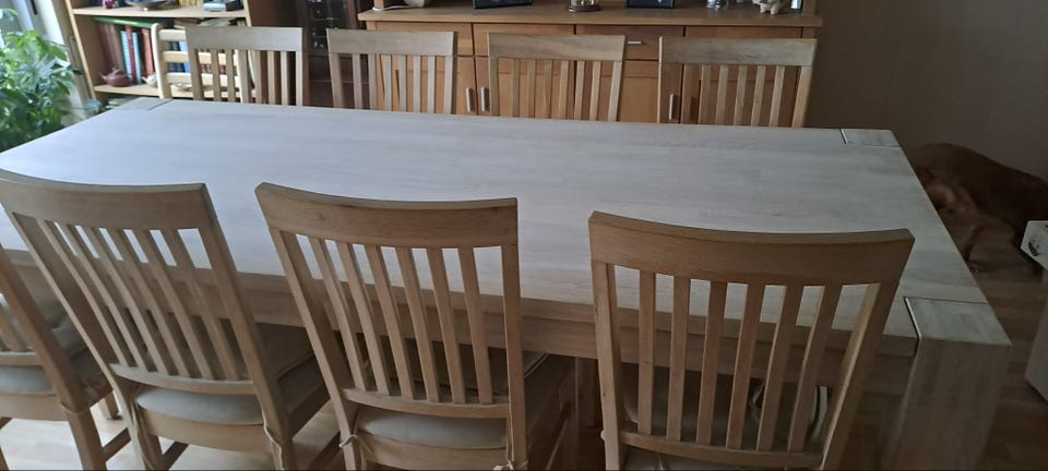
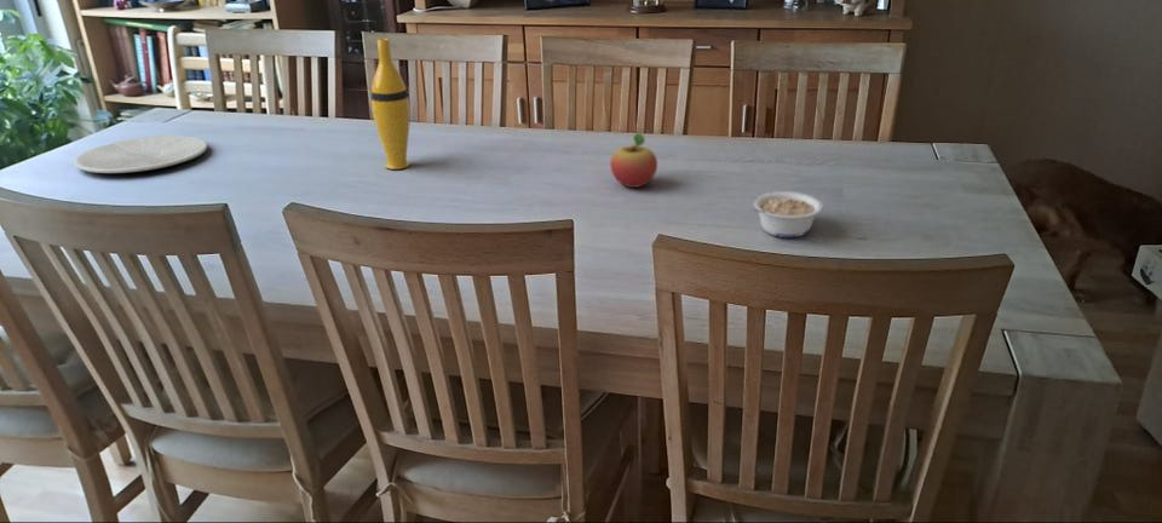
+ fruit (633, 161)
+ legume (786, 214)
+ vase (390, 104)
+ plate (143, 155)
